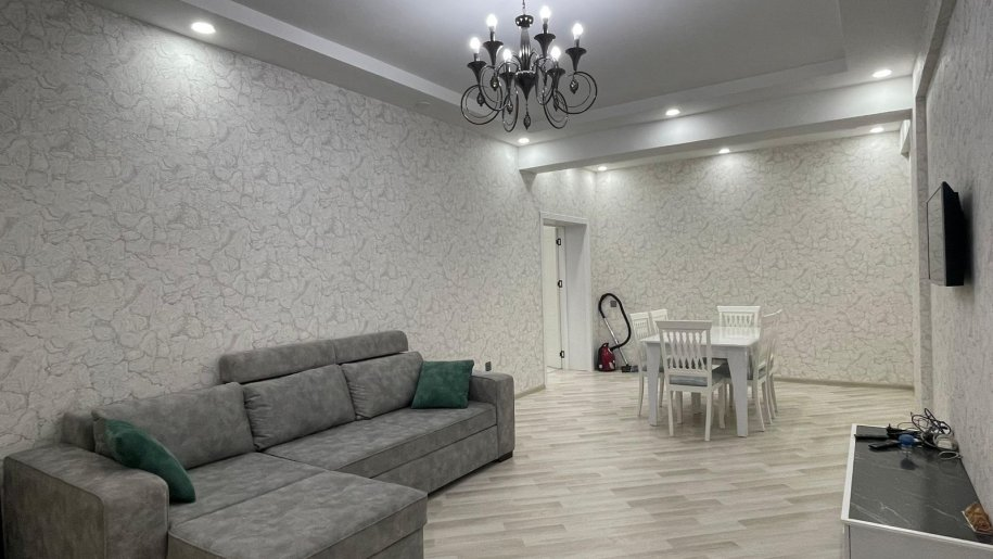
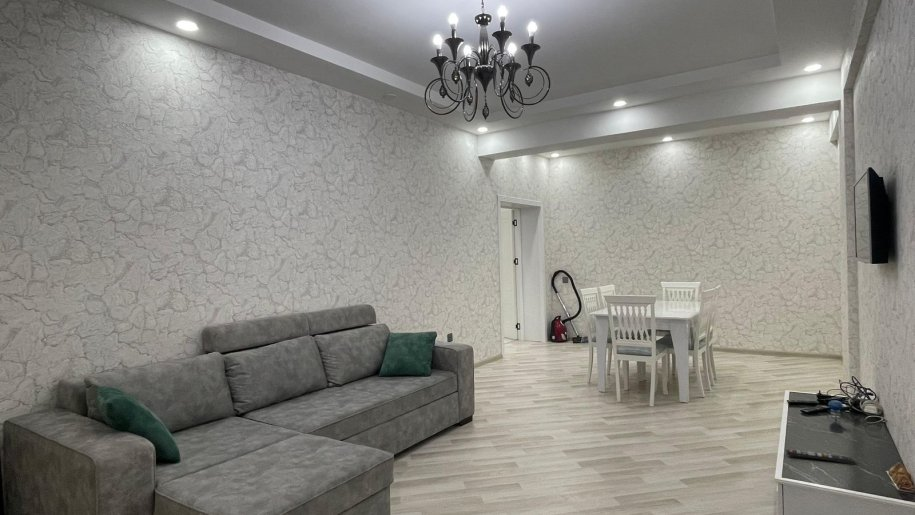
+ remote control (819, 456)
